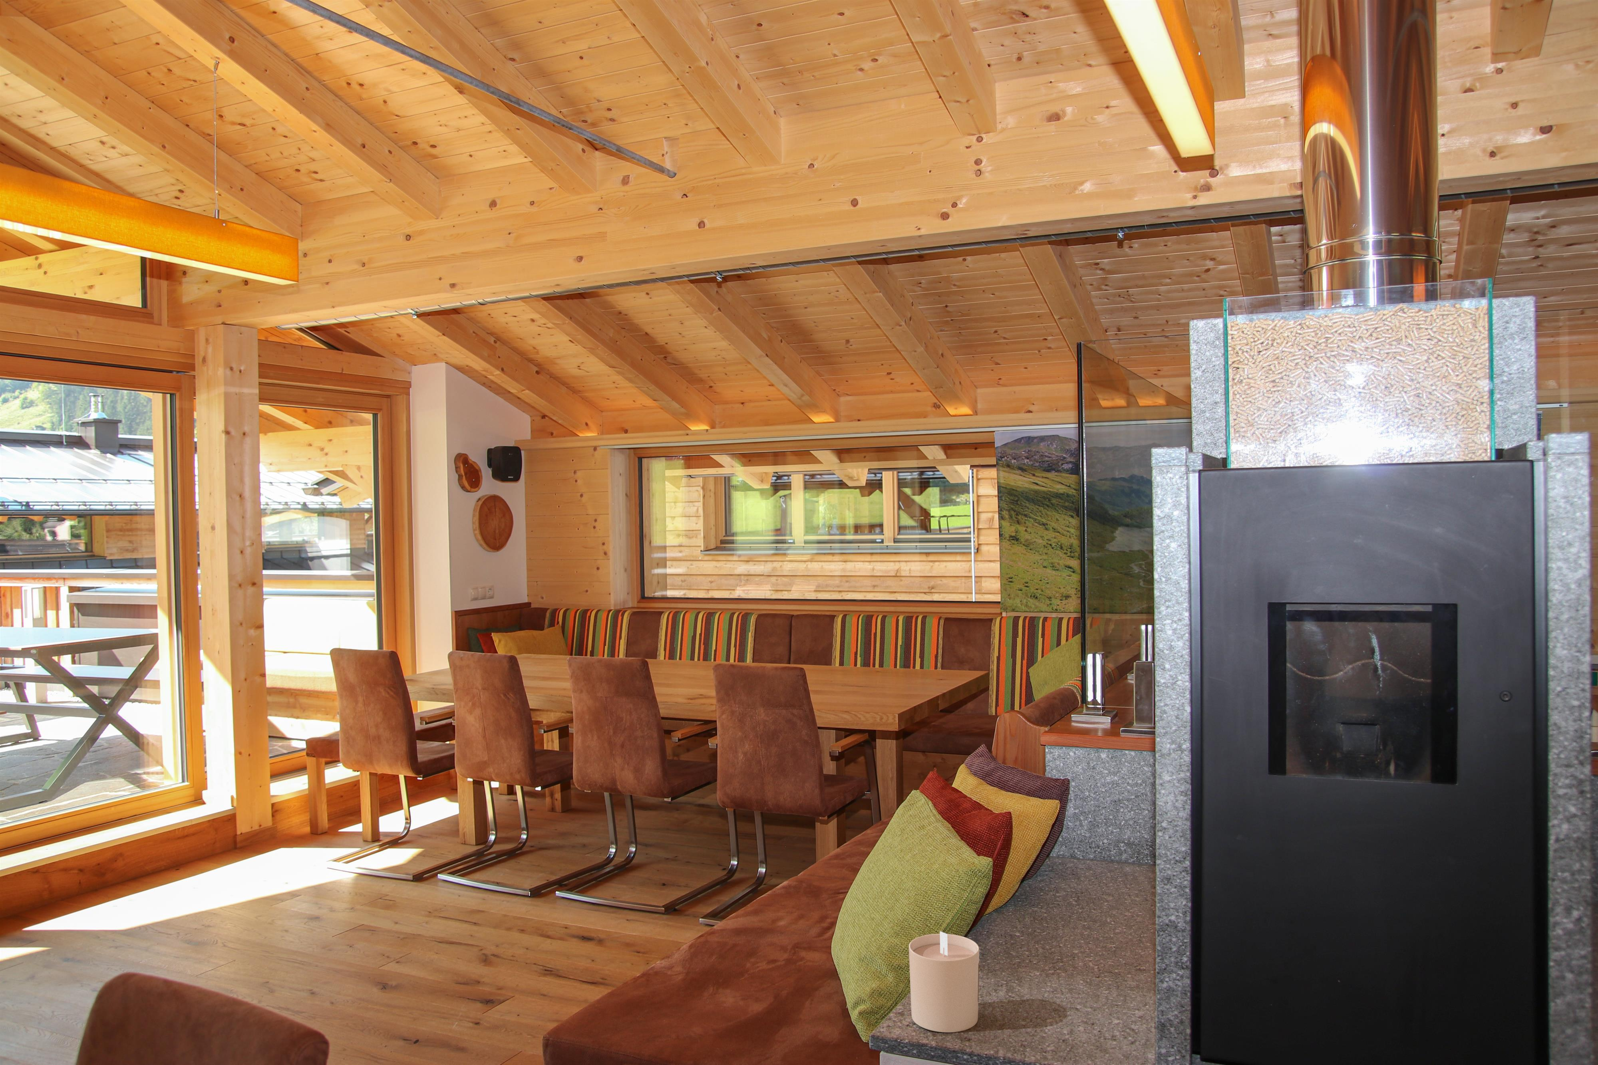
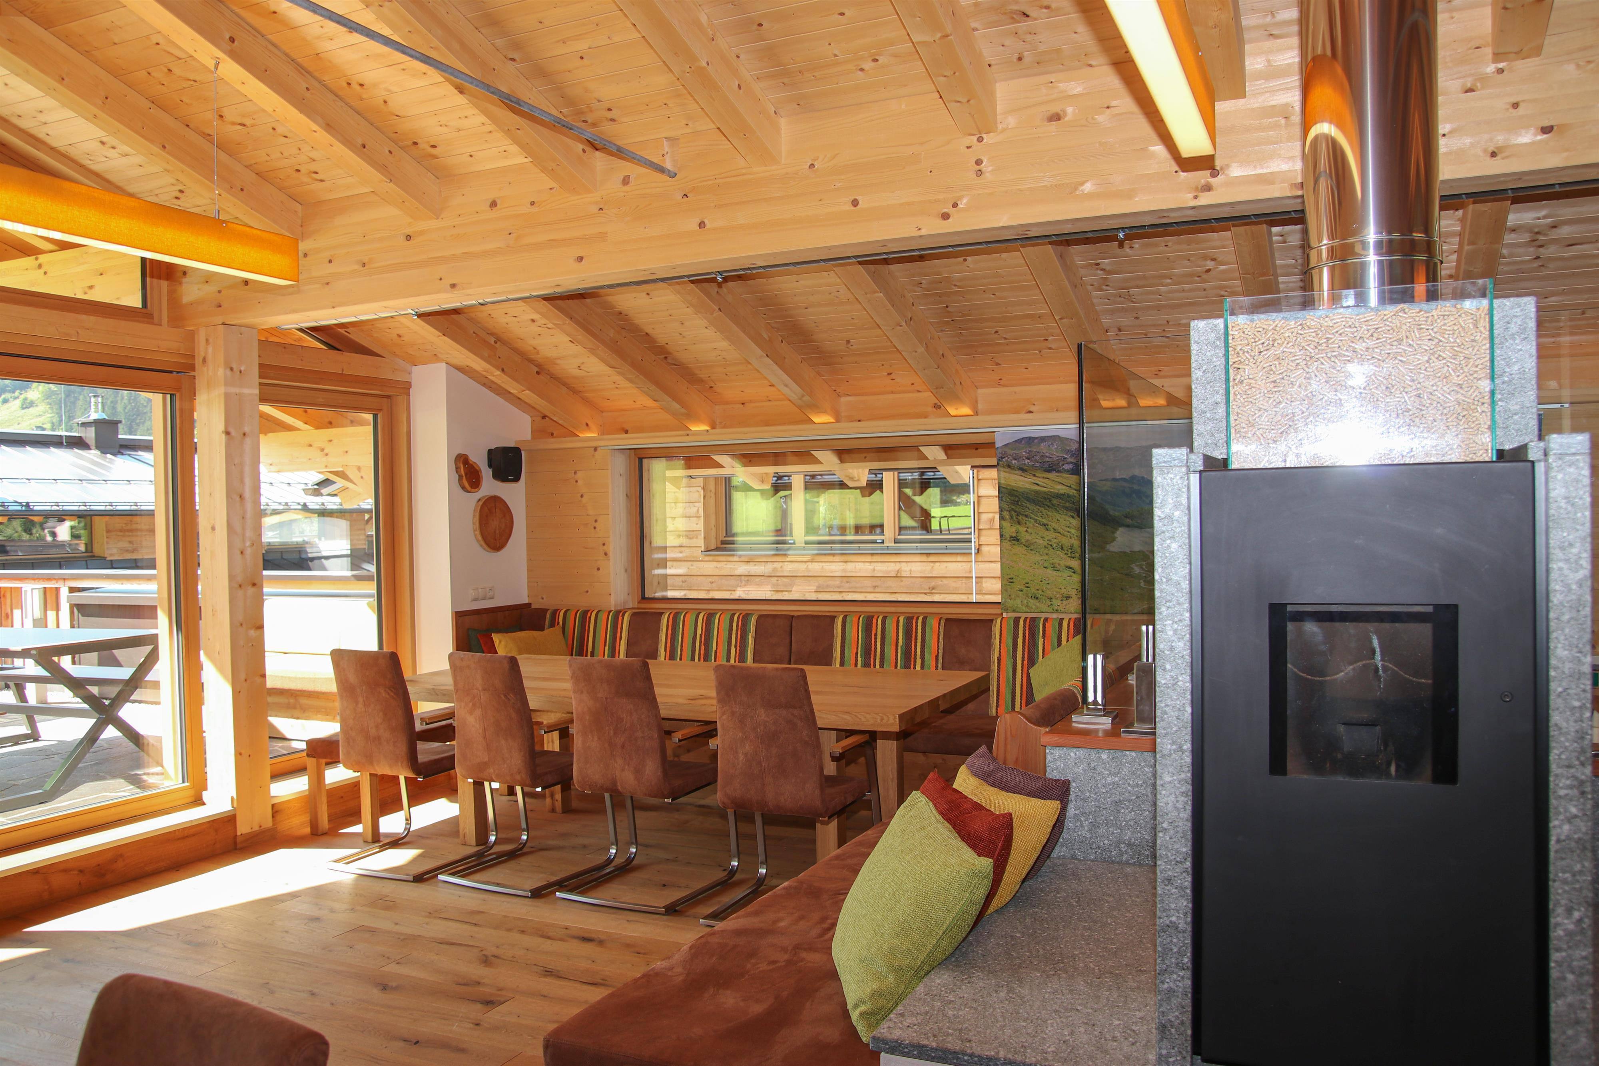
- candle (944, 975)
